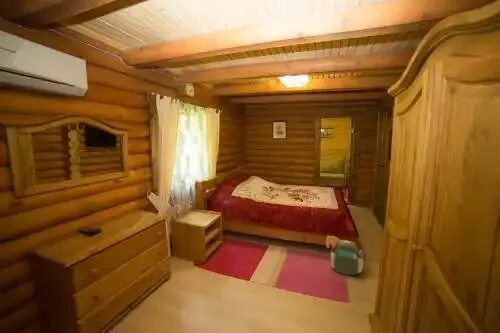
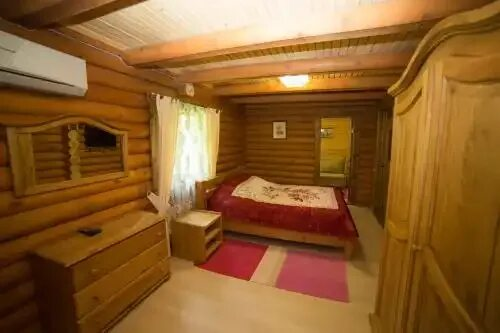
- backpack (344, 253)
